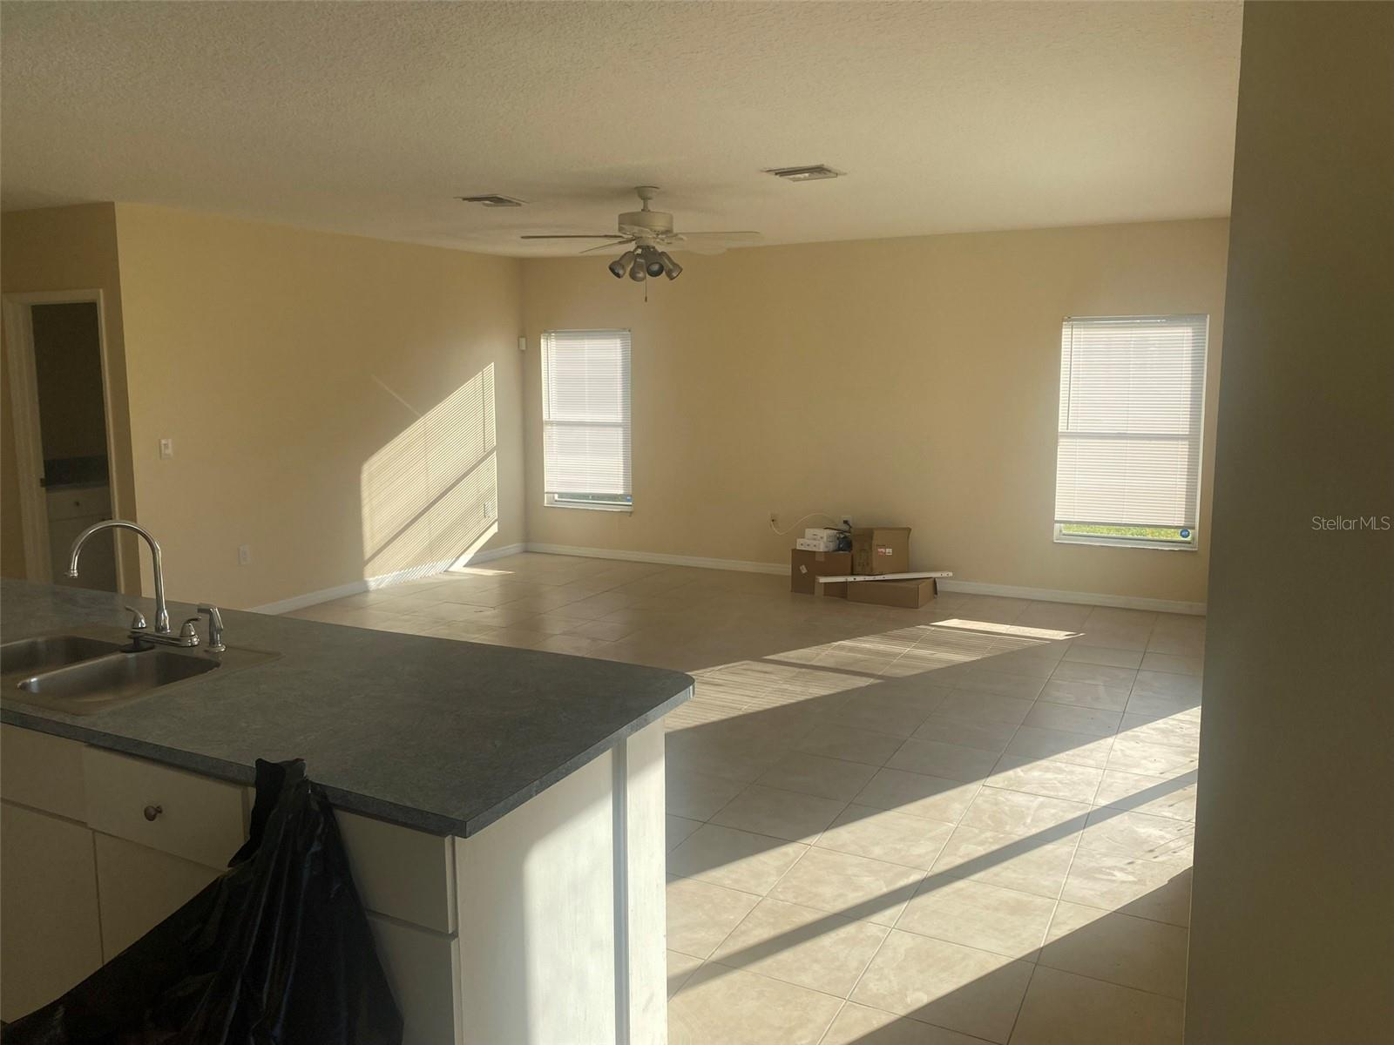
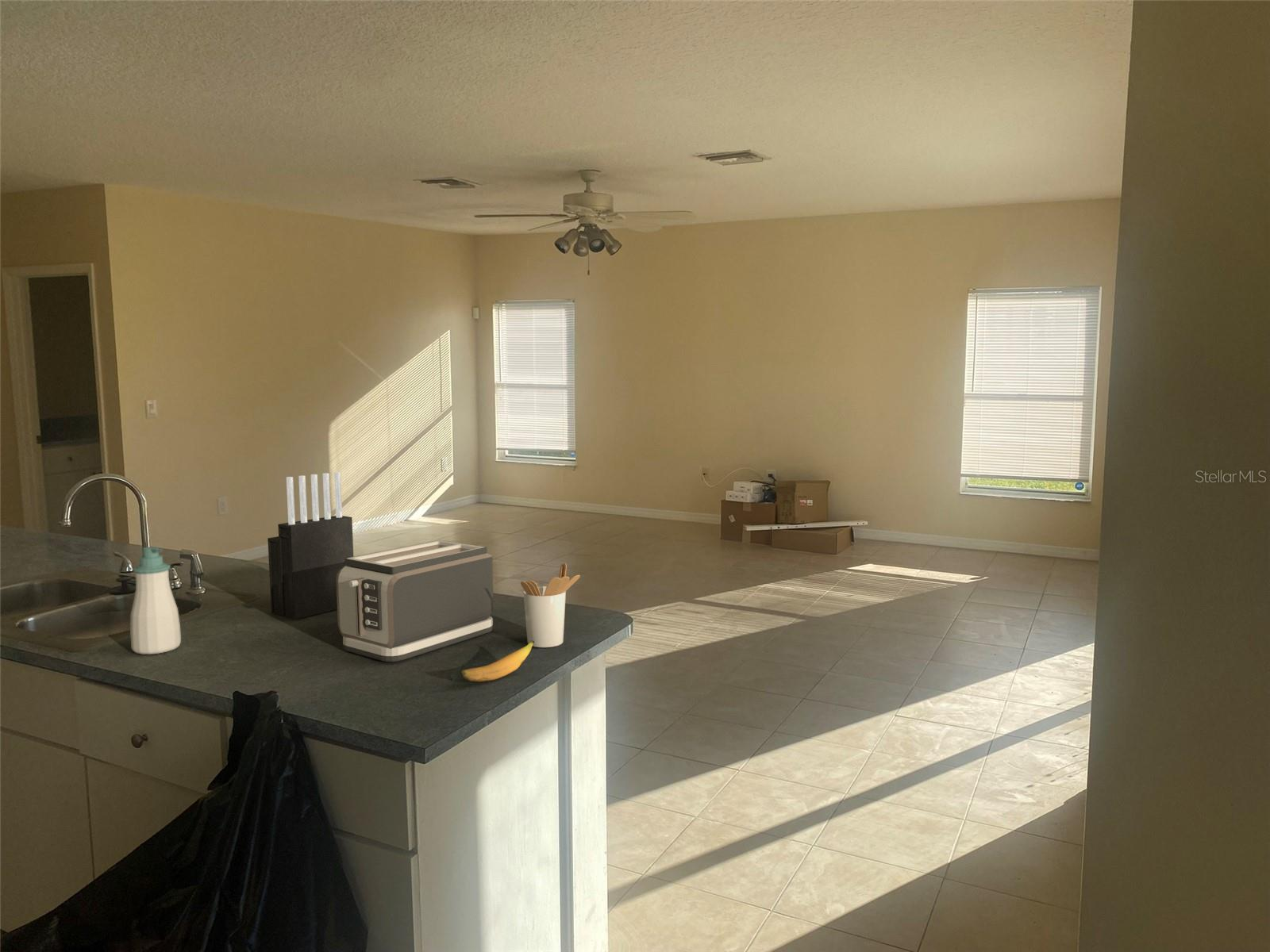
+ knife block (308, 541)
+ toaster (414, 597)
+ soap bottle (153, 598)
+ utensil holder (551, 606)
+ banana (498, 663)
